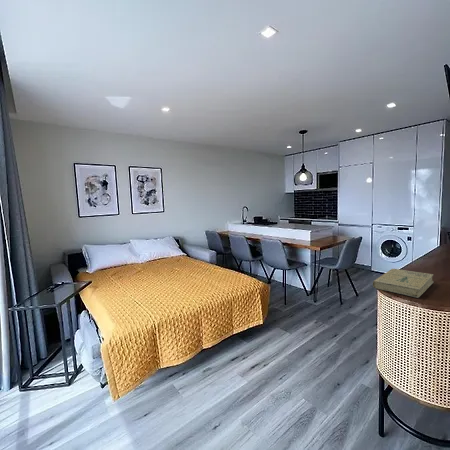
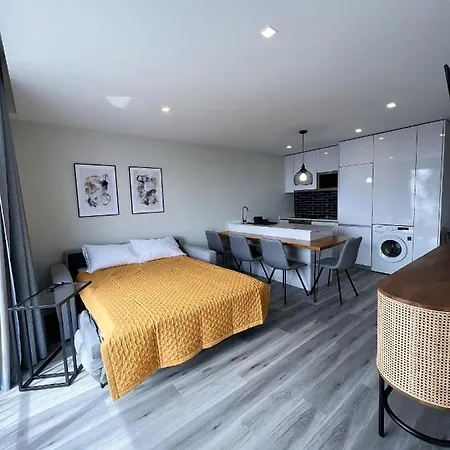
- book (403, 281)
